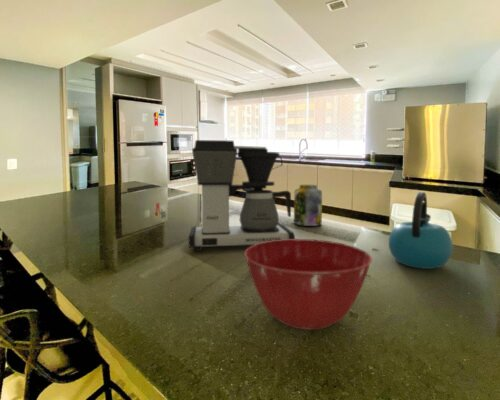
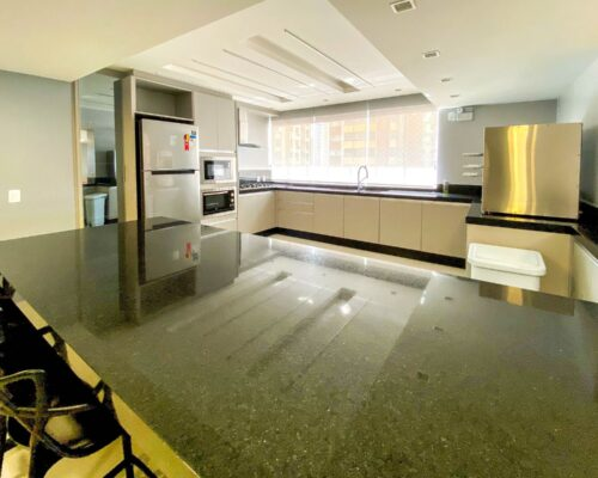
- kettle (420, 227)
- jar (307, 204)
- coffee maker (243, 190)
- mixing bowl (305, 283)
